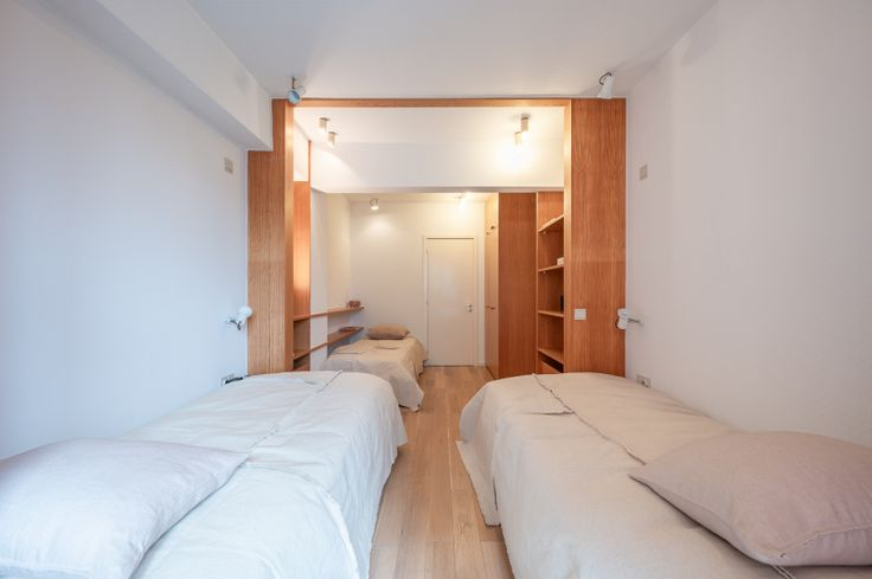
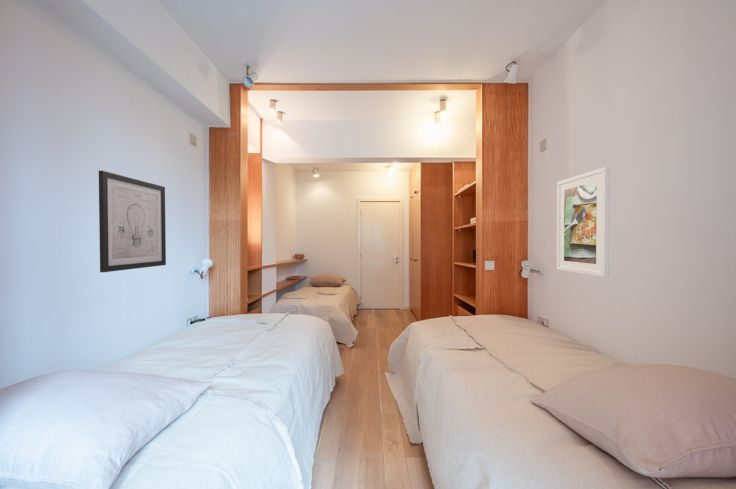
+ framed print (580, 224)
+ wall art (136, 224)
